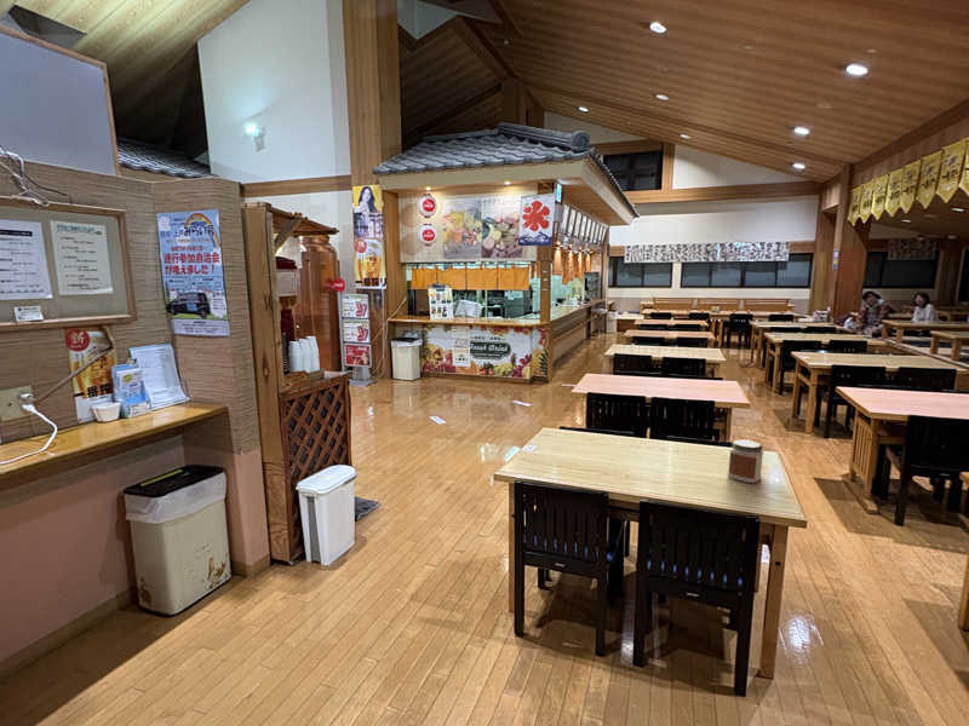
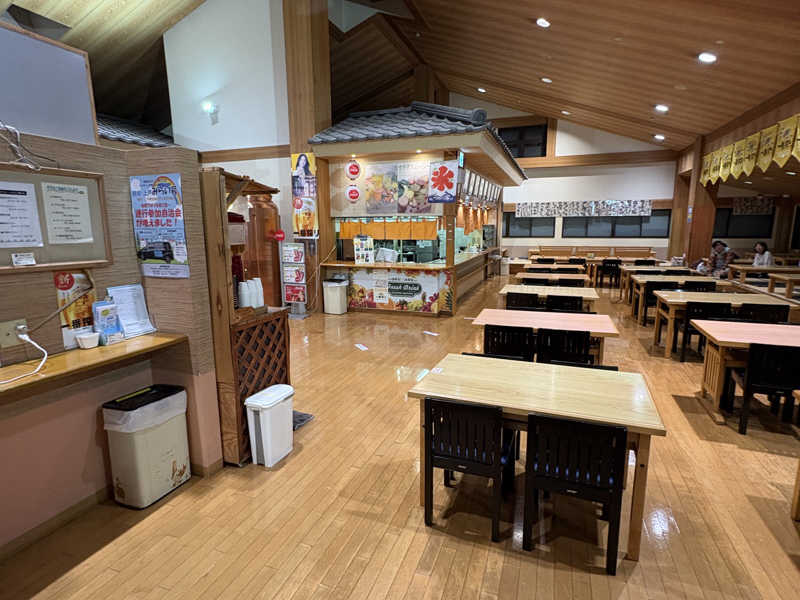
- jar (745, 460)
